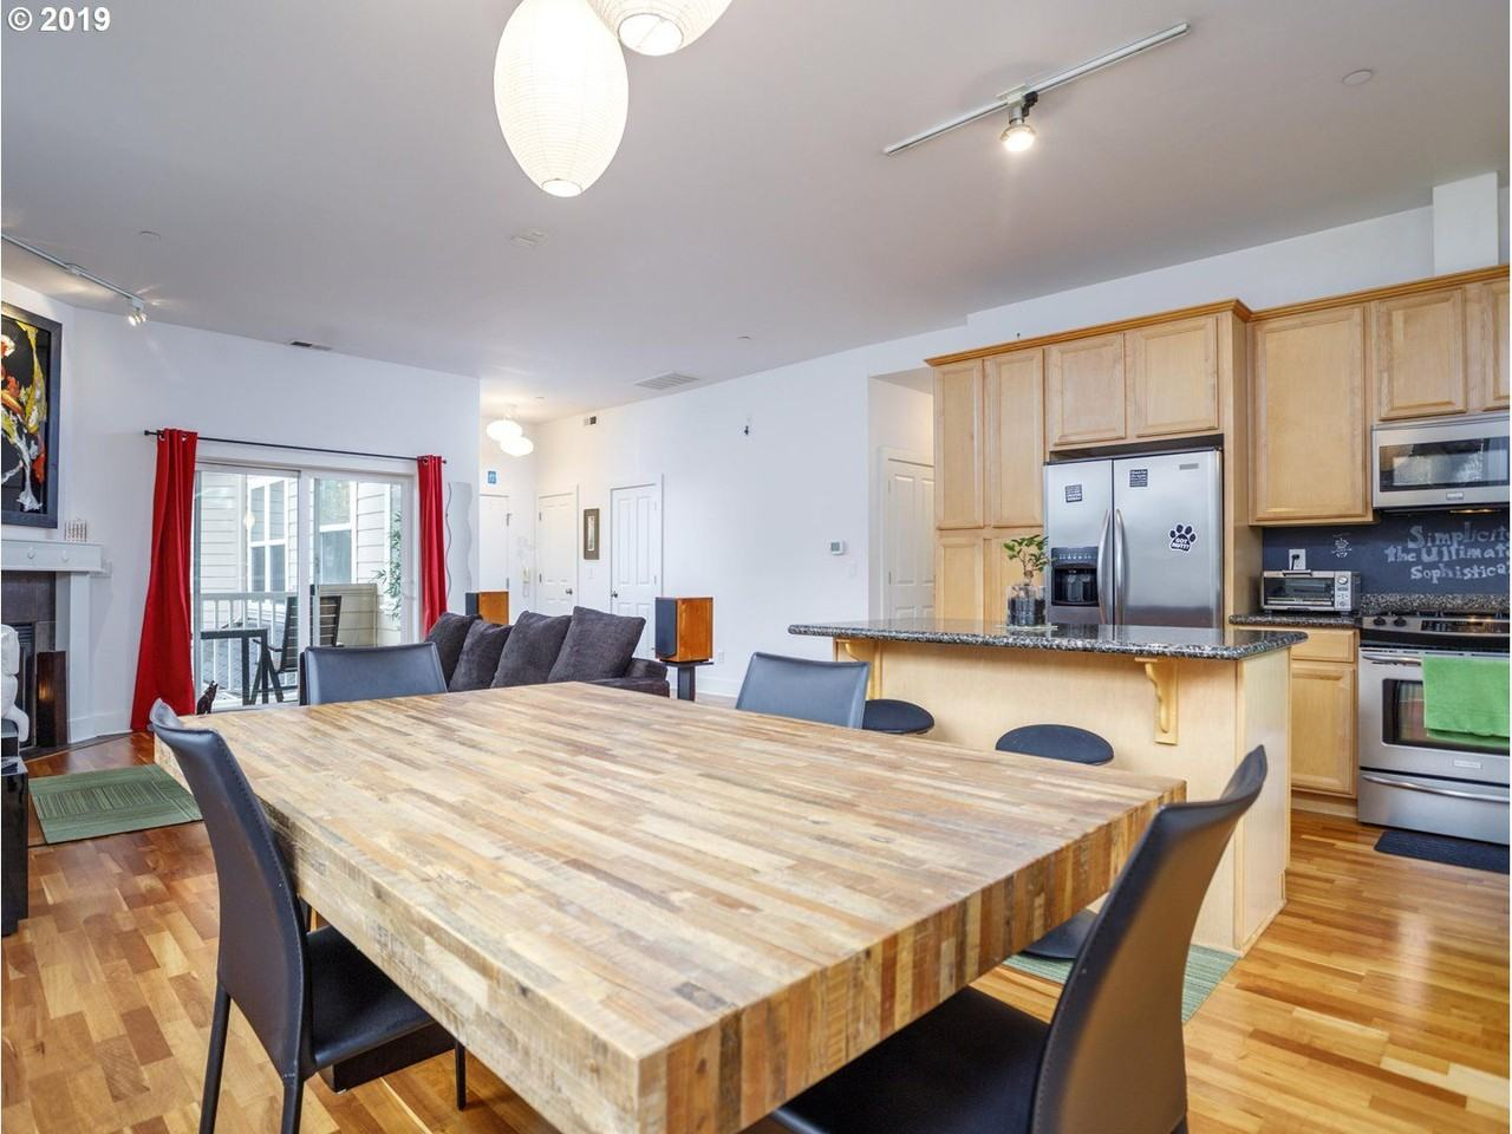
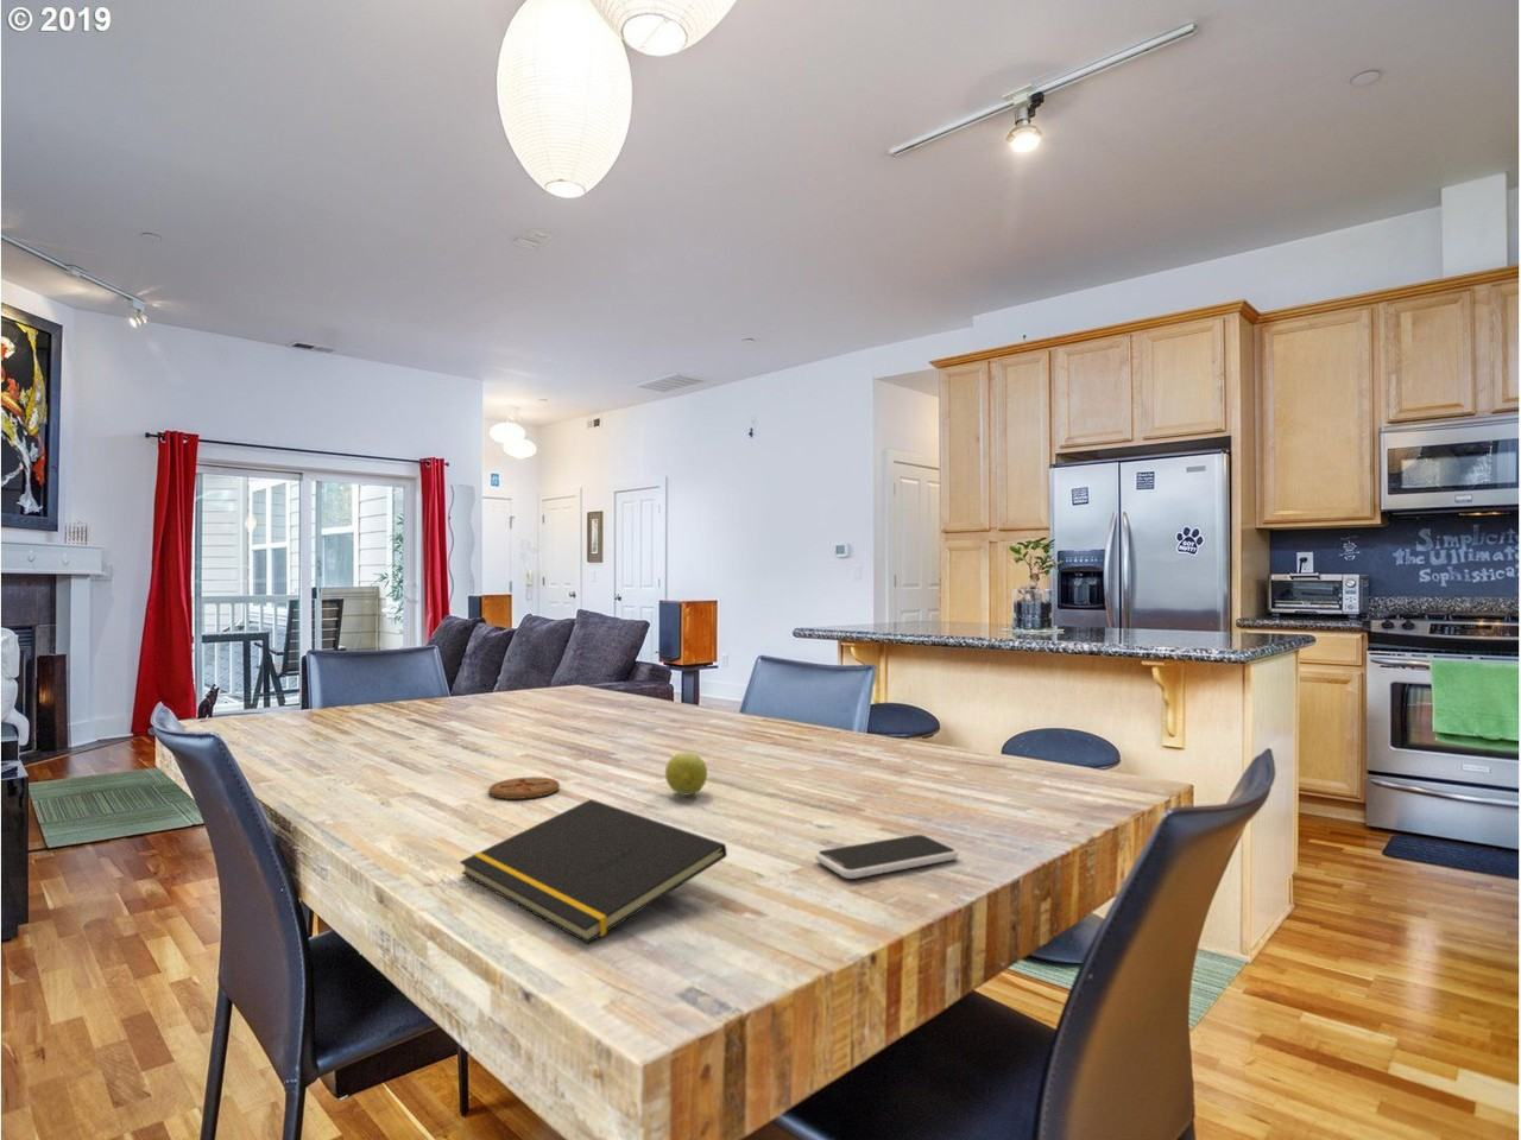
+ fruit (685, 772)
+ coaster (525, 787)
+ smartphone (886, 855)
+ notepad (589, 859)
